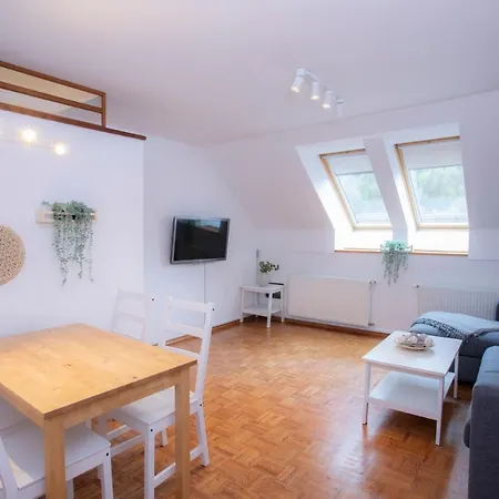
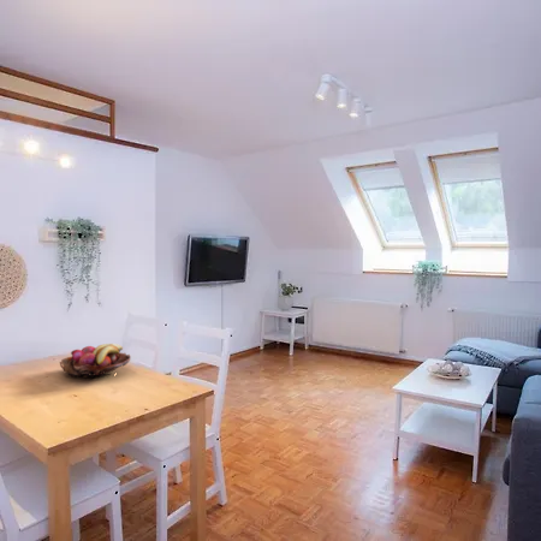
+ fruit basket (96, 358)
